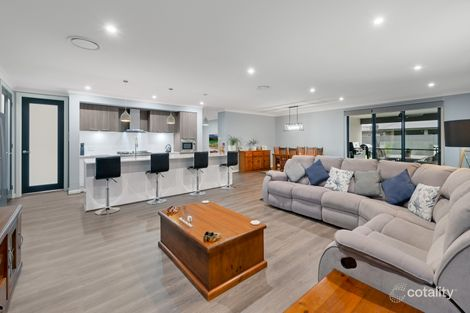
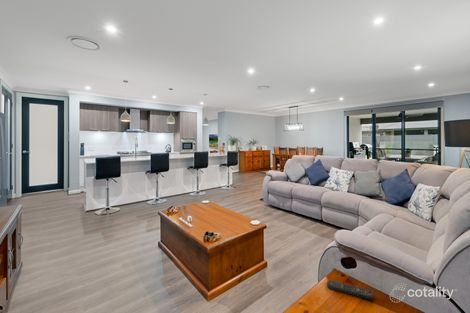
+ remote control (349, 289)
